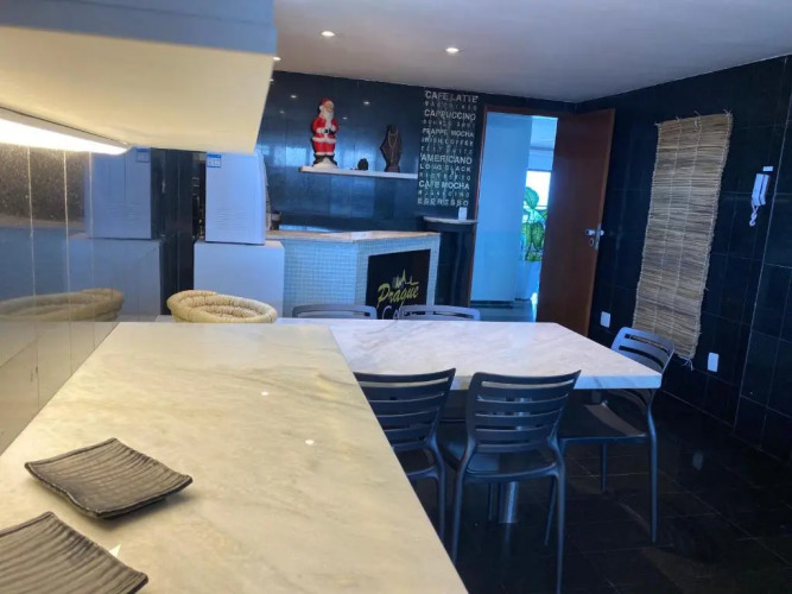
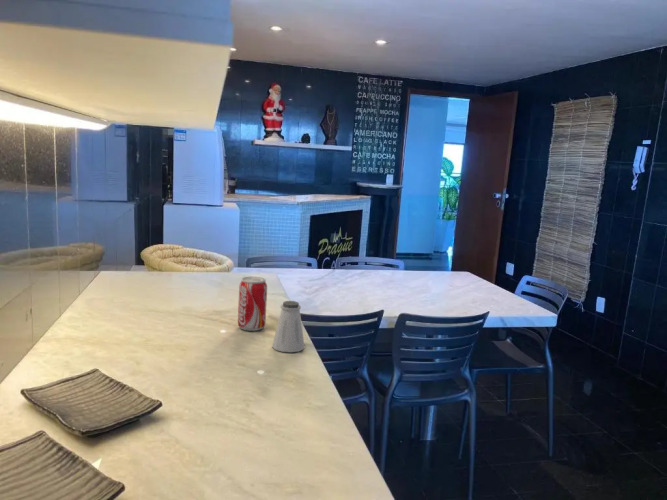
+ saltshaker (289, 324)
+ beverage can (252, 303)
